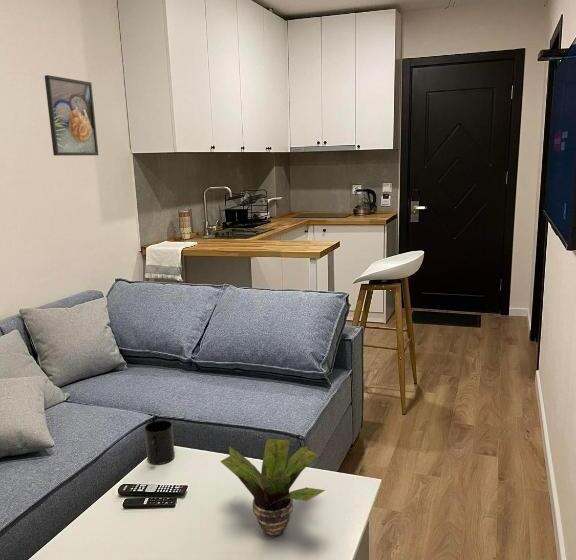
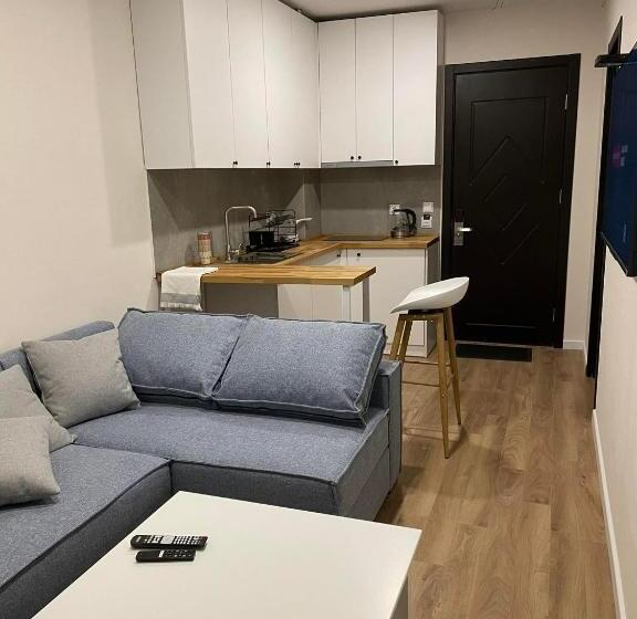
- potted plant (272, 490)
- mug (157, 444)
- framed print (73, 117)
